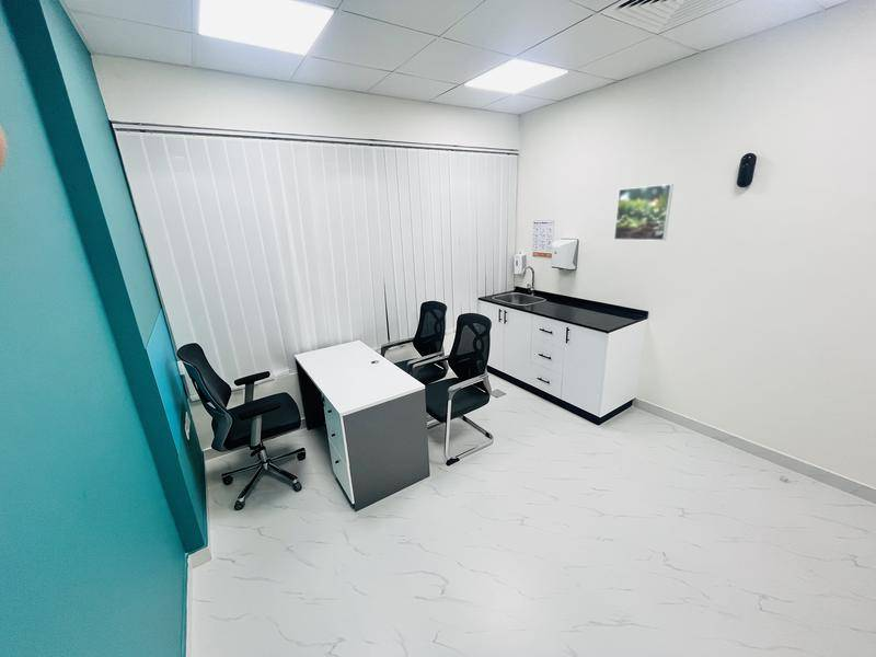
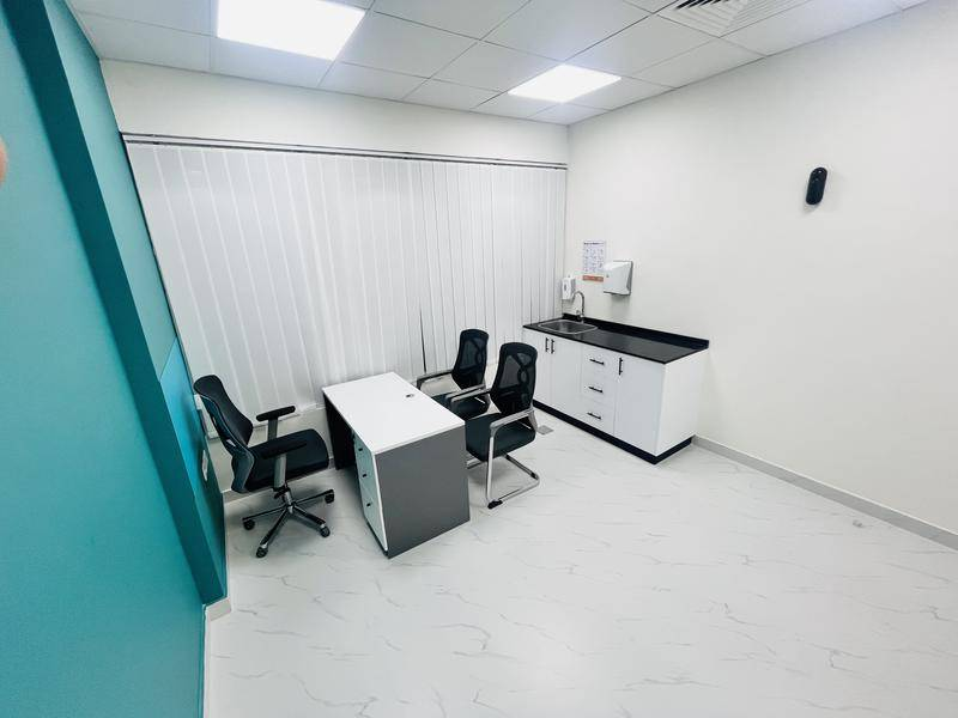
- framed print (641, 214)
